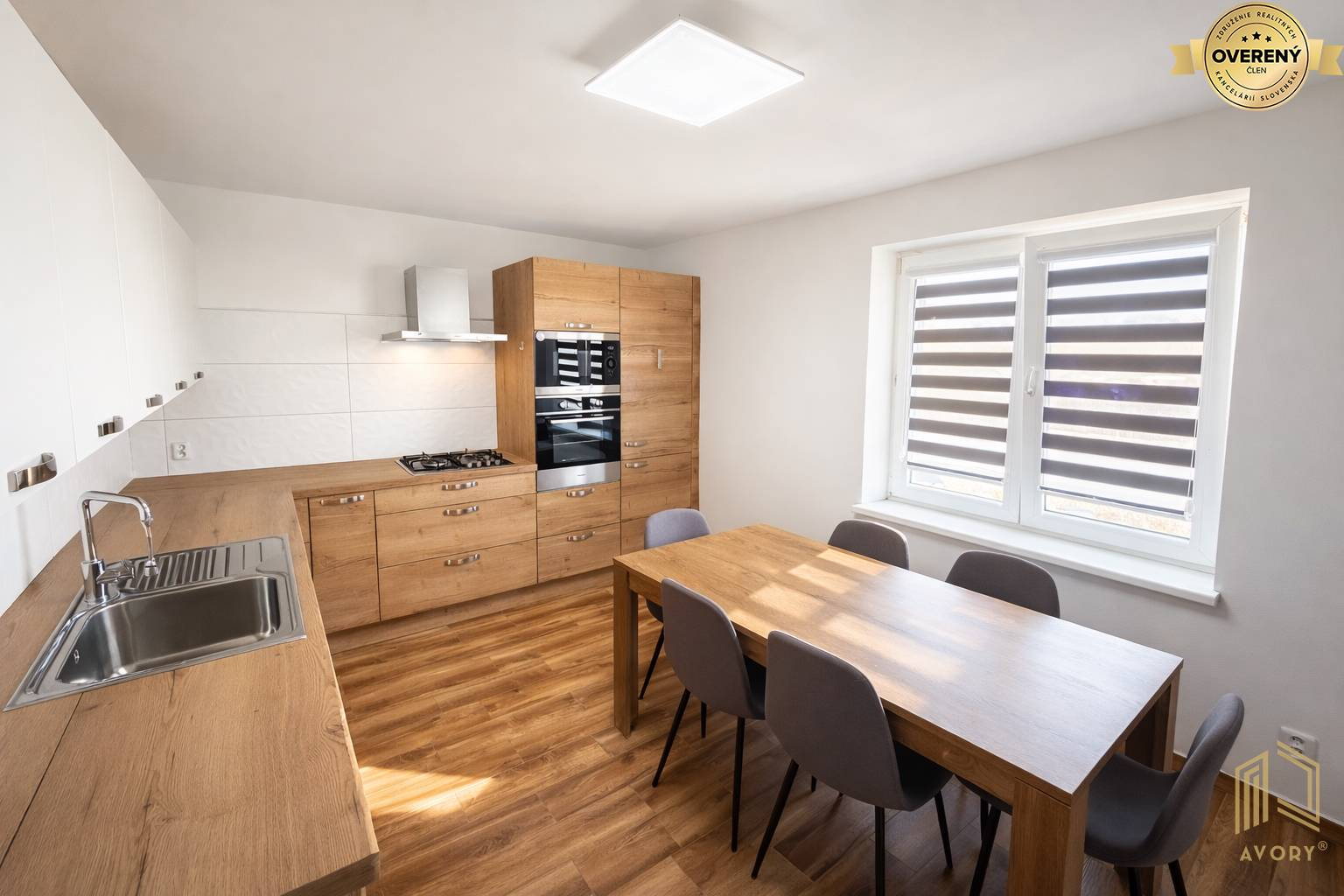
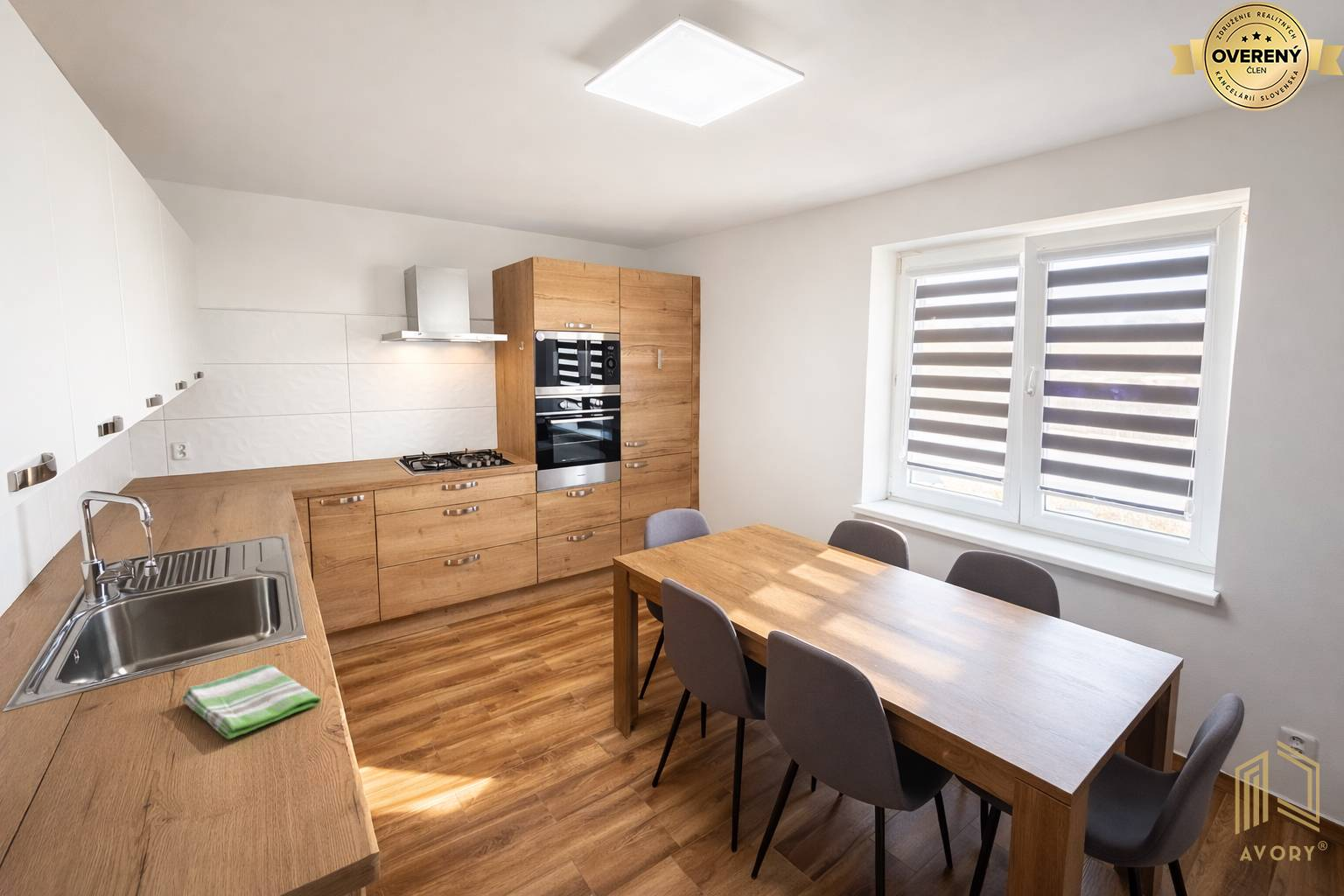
+ dish towel (252, 696)
